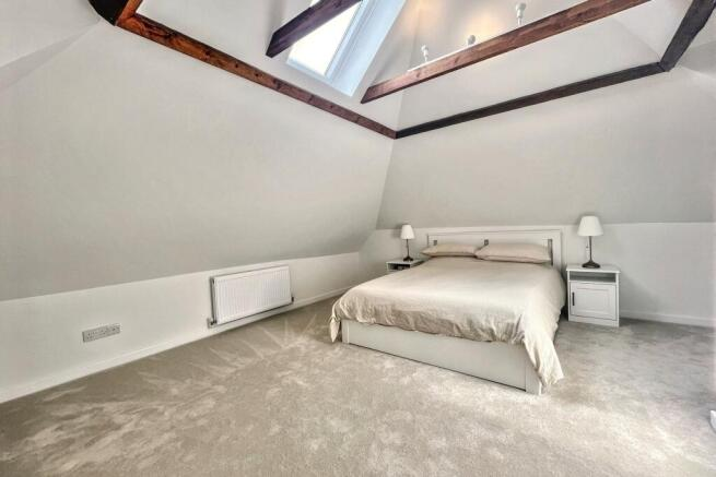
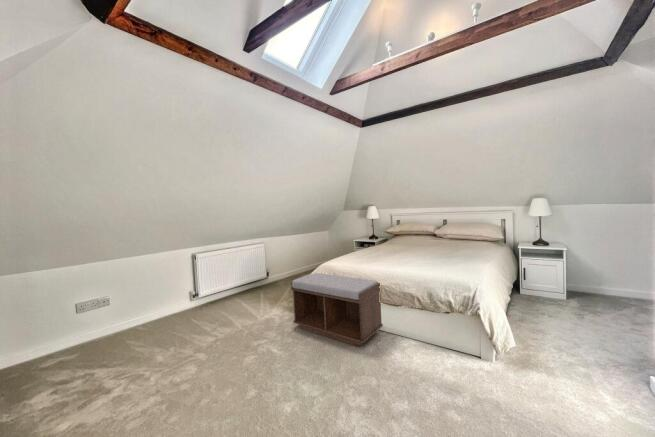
+ bench (335, 304)
